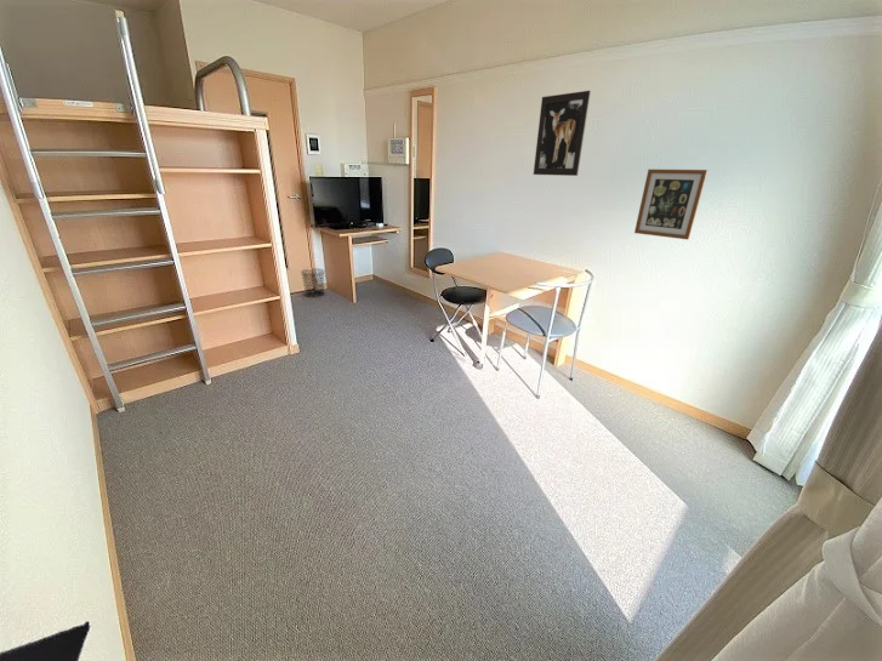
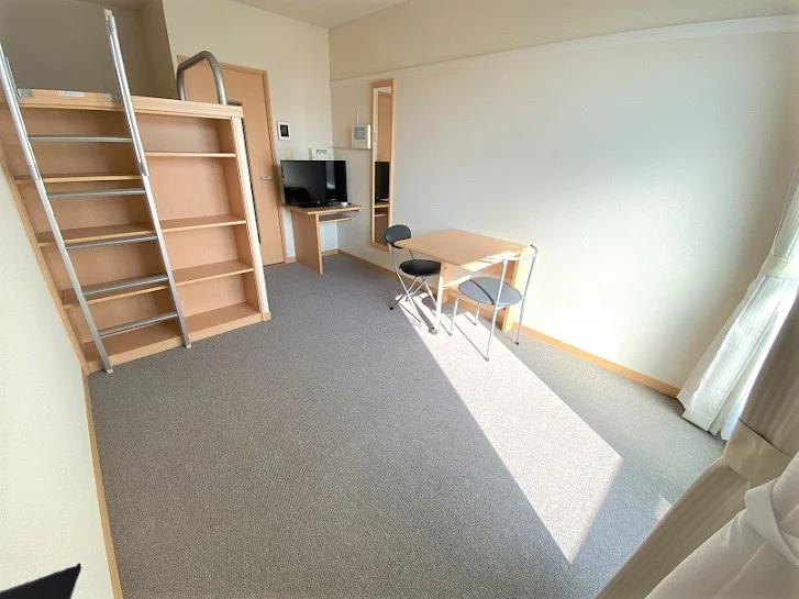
- wall art (667, 204)
- wall art (559, 136)
- waste bin (313, 283)
